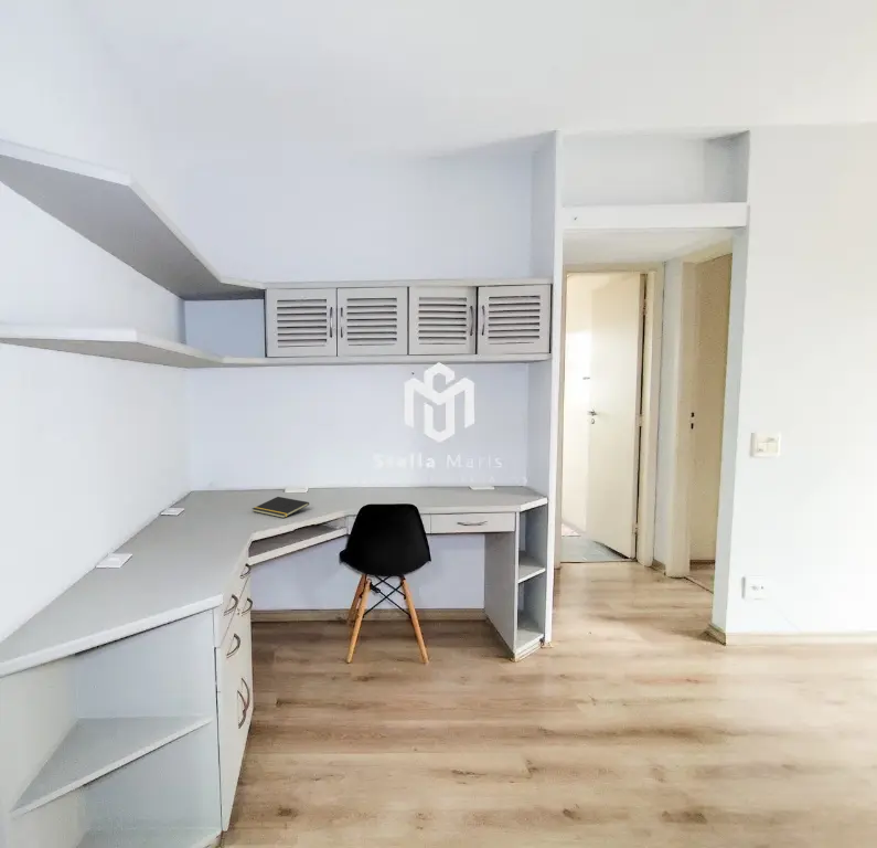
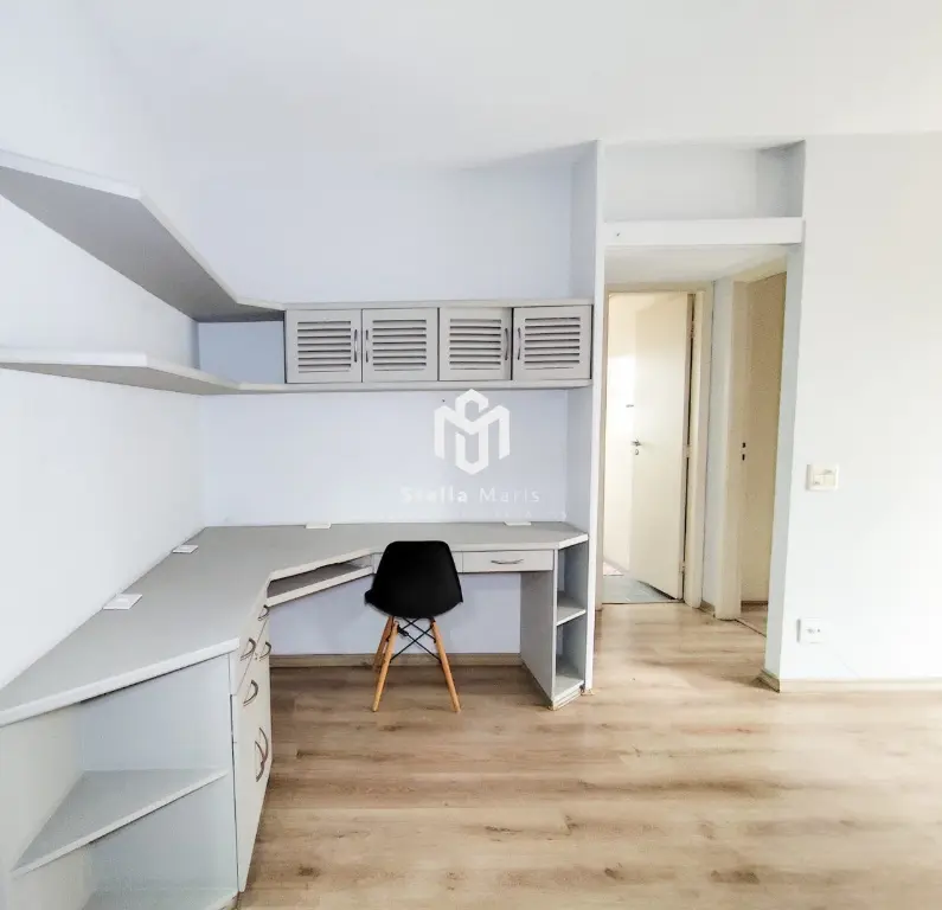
- notepad (280, 506)
